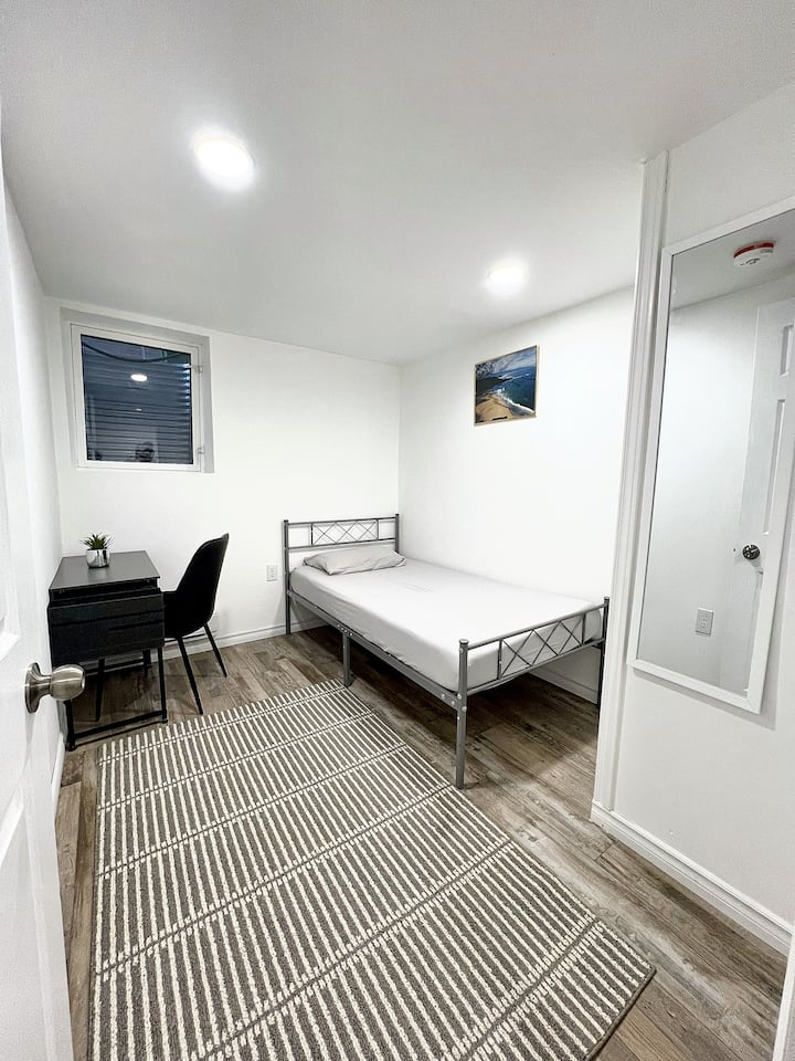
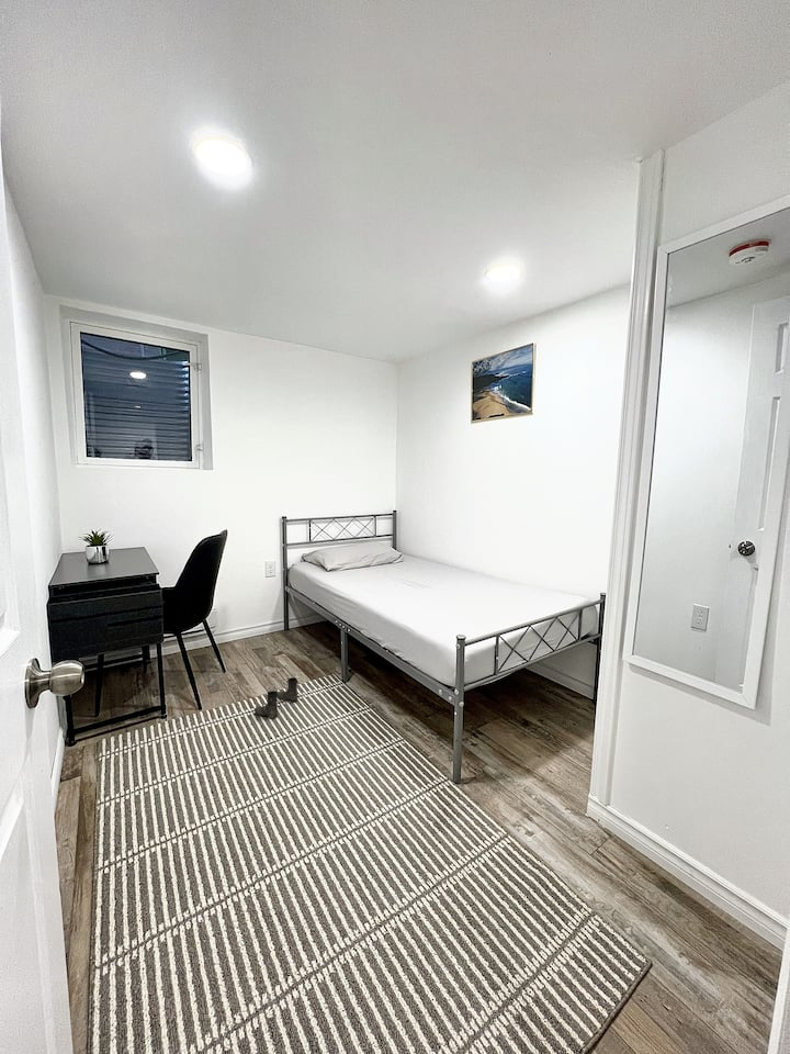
+ boots (276, 695)
